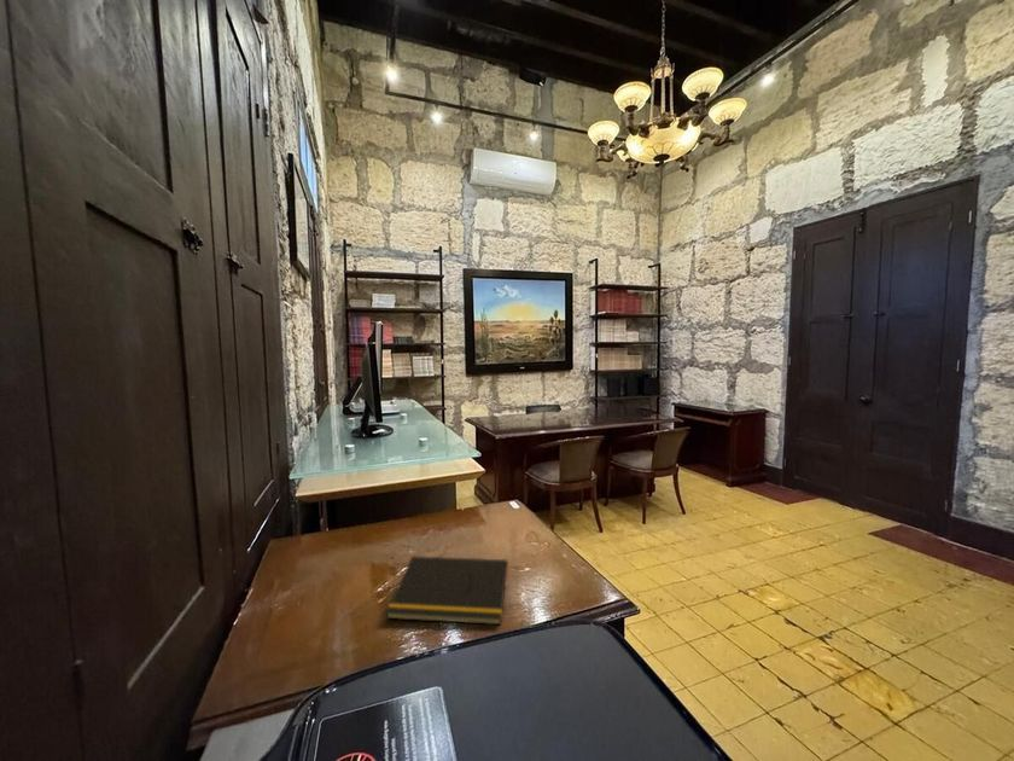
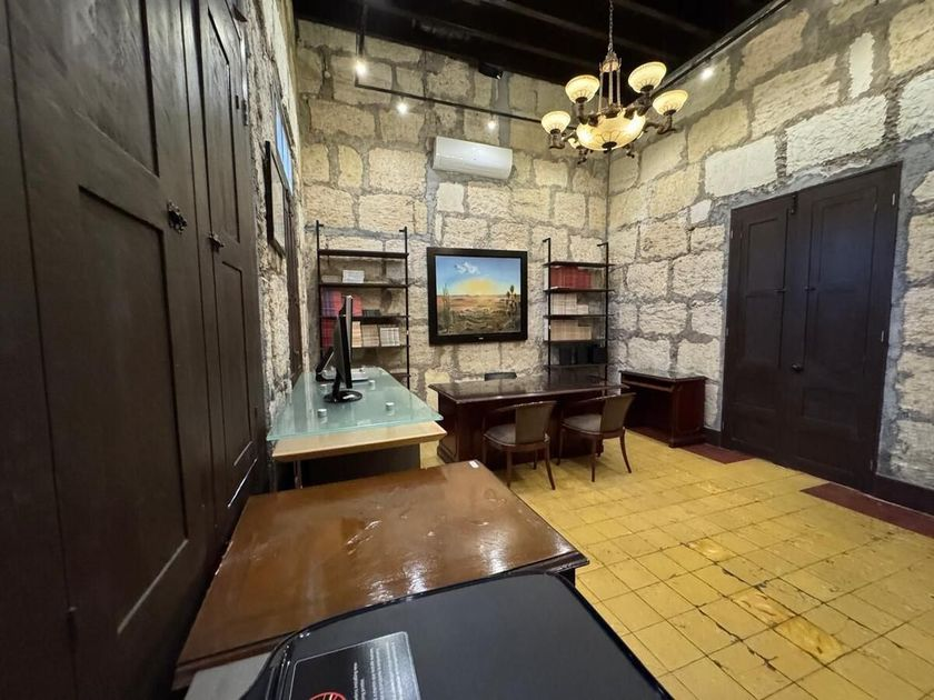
- notepad (451, 586)
